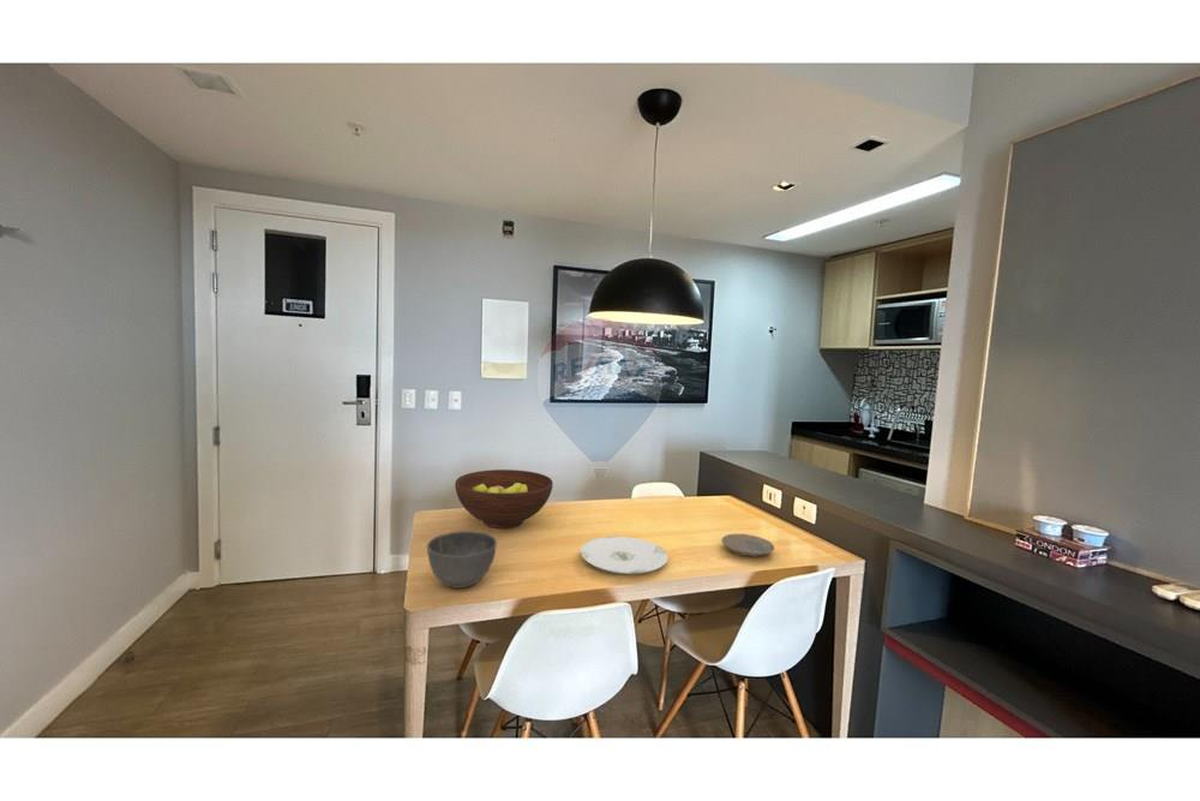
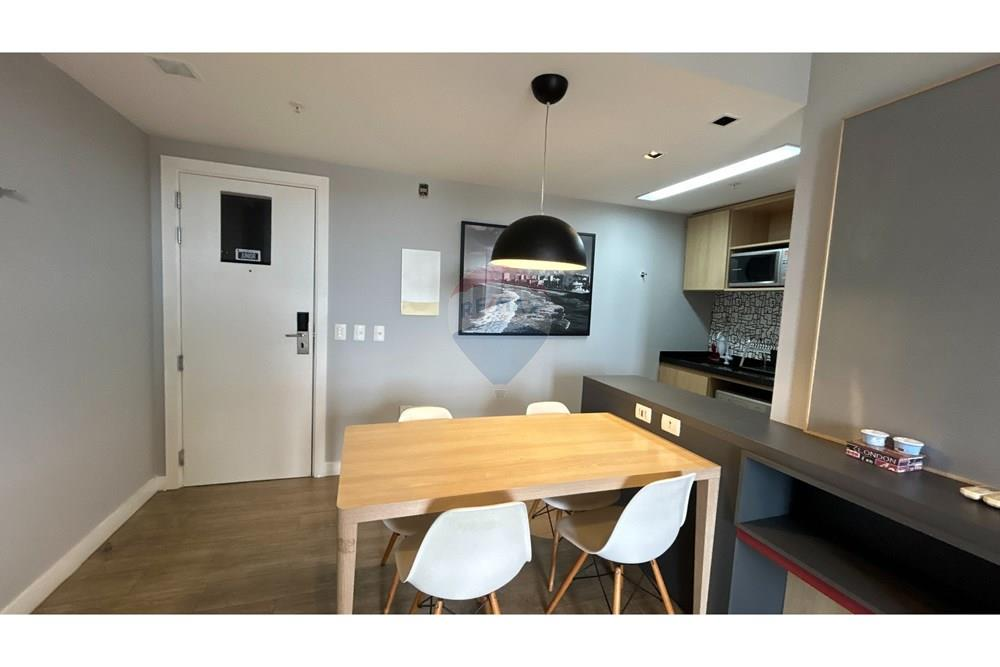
- plate (623, 556)
- plate (746, 546)
- fruit bowl (504, 502)
- bowl (462, 561)
